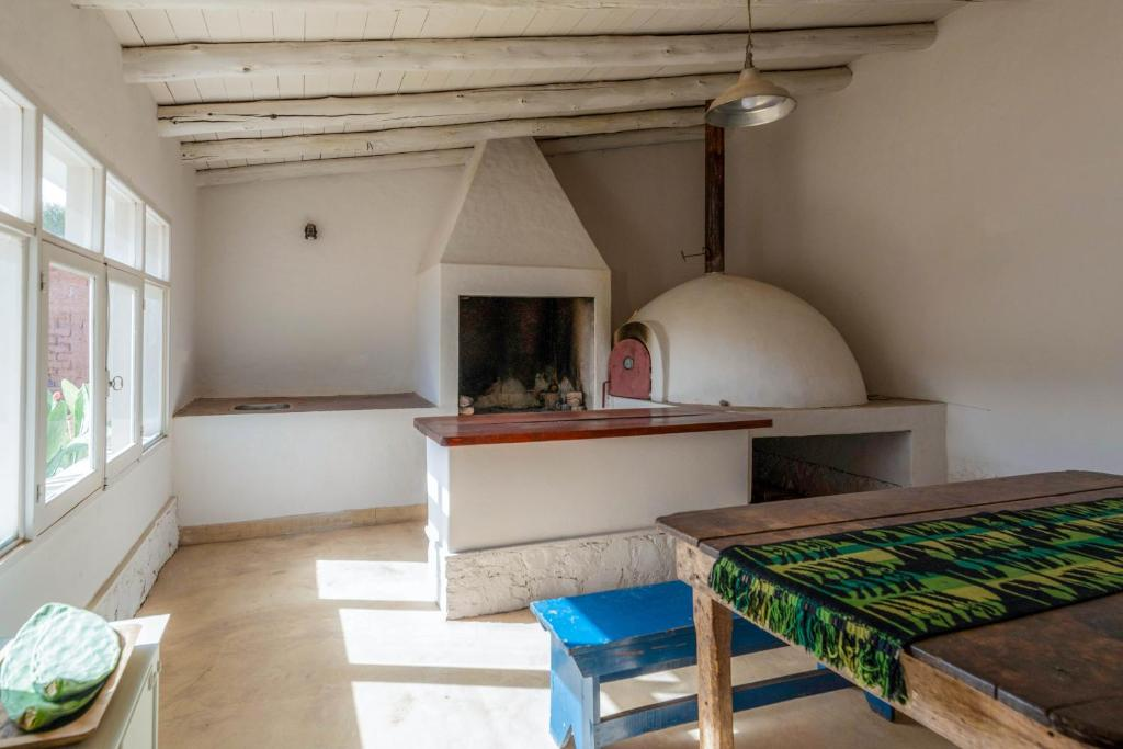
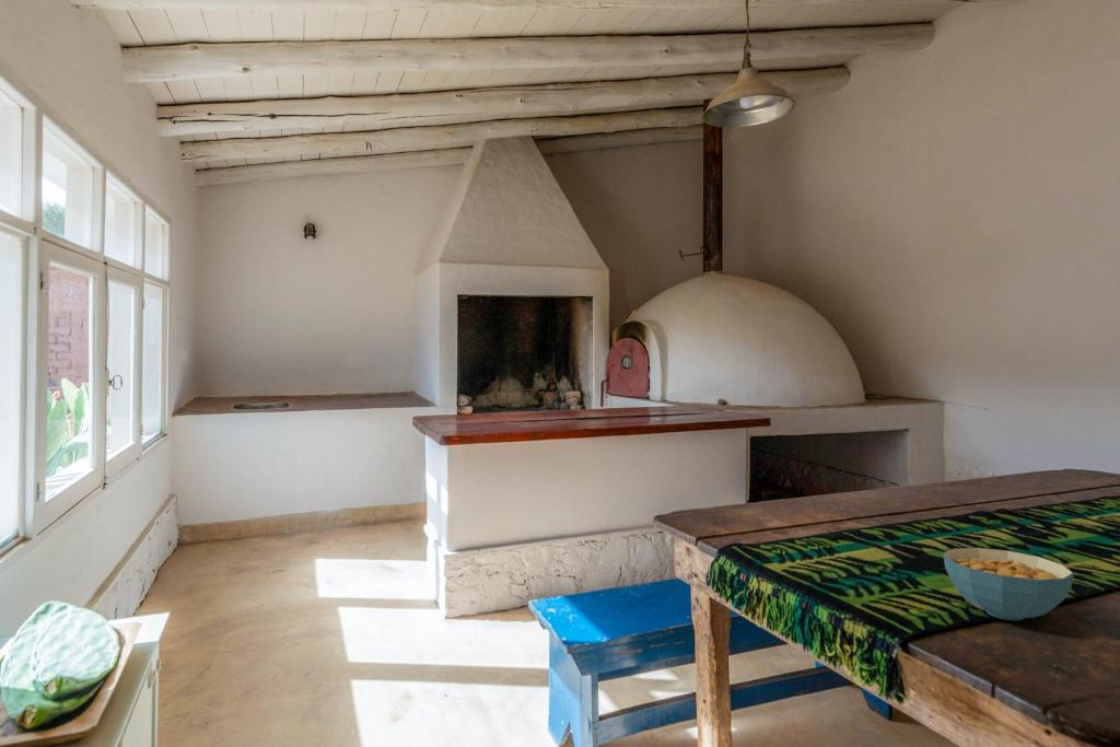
+ cereal bowl (1004, 588)
